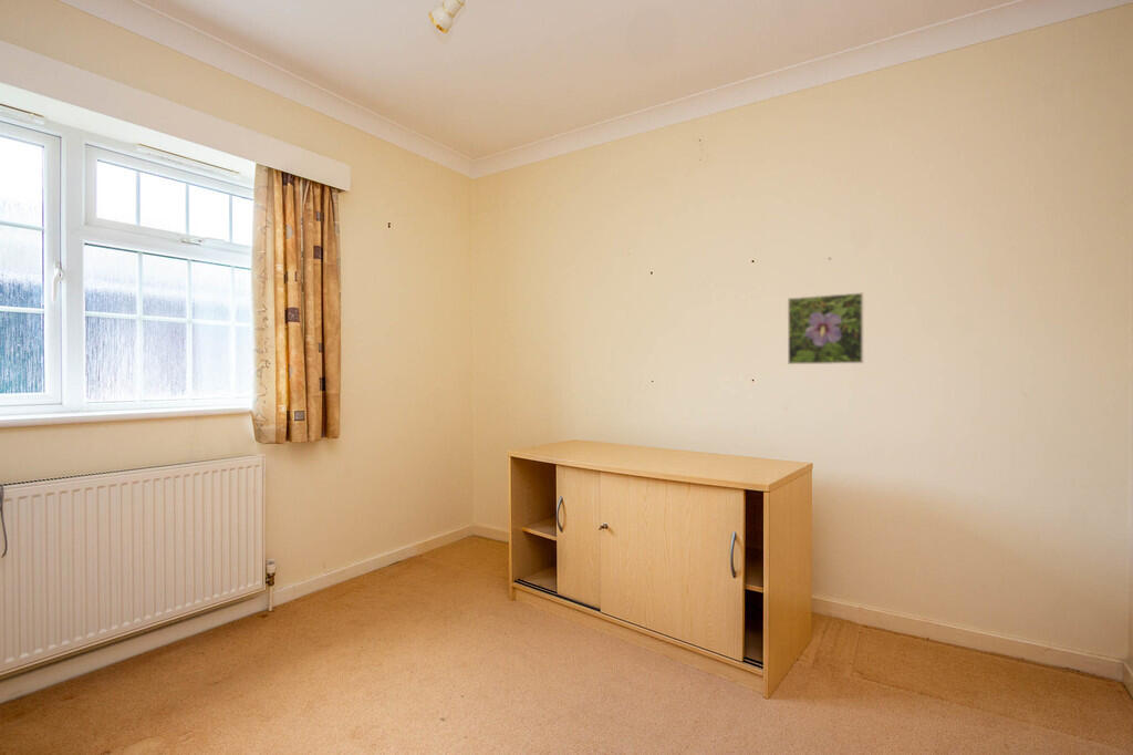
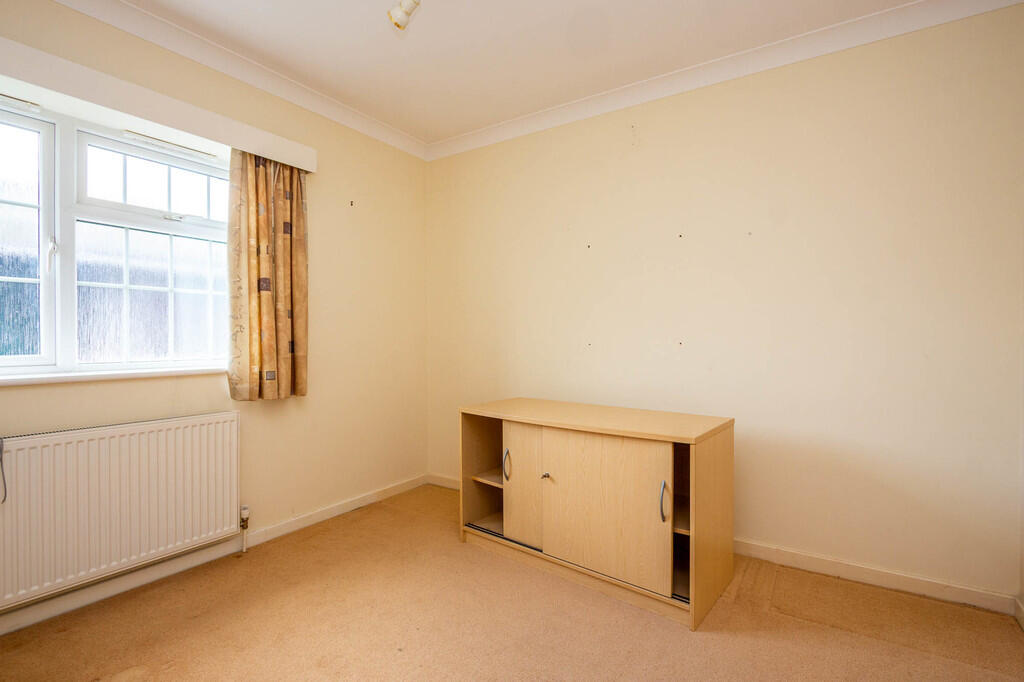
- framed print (824, 329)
